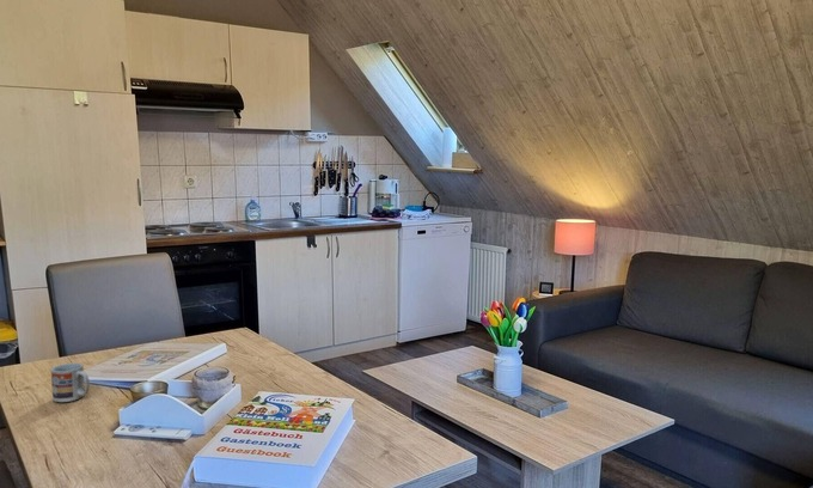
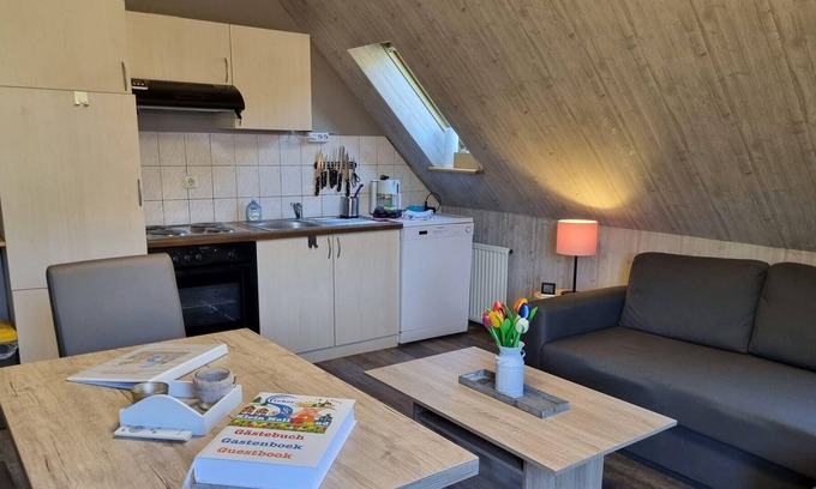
- cup (72, 382)
